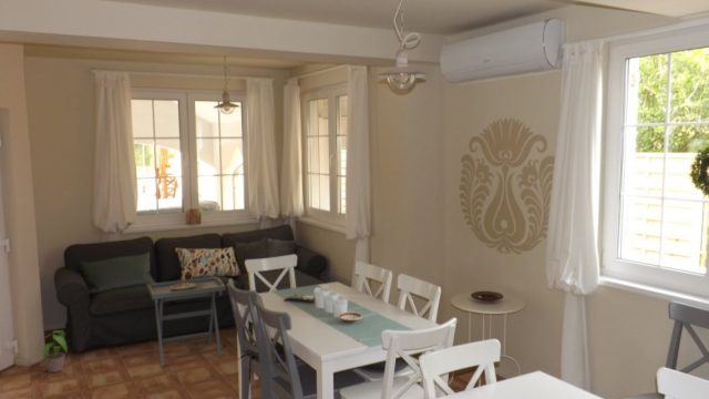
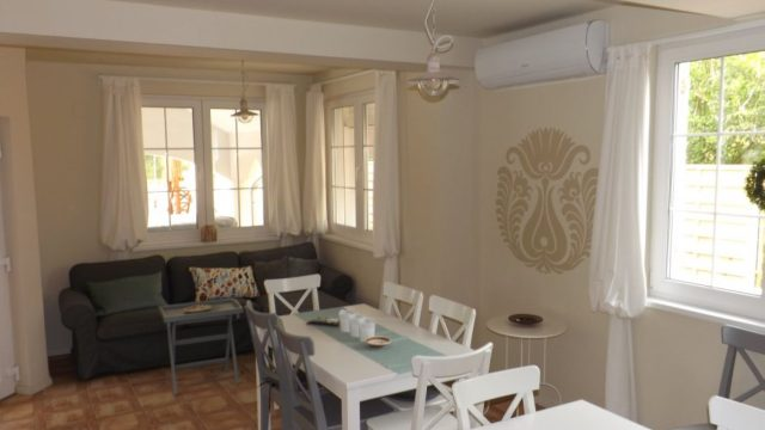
- potted plant (54, 351)
